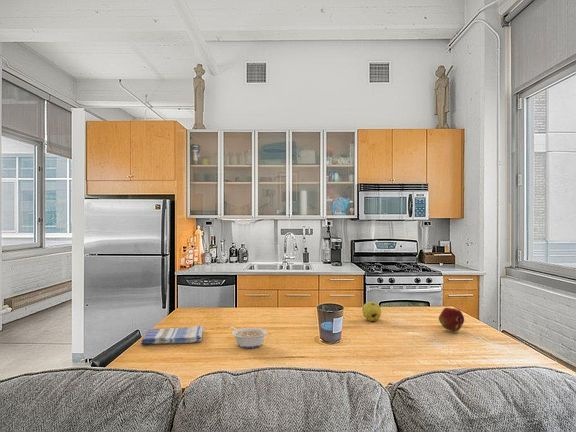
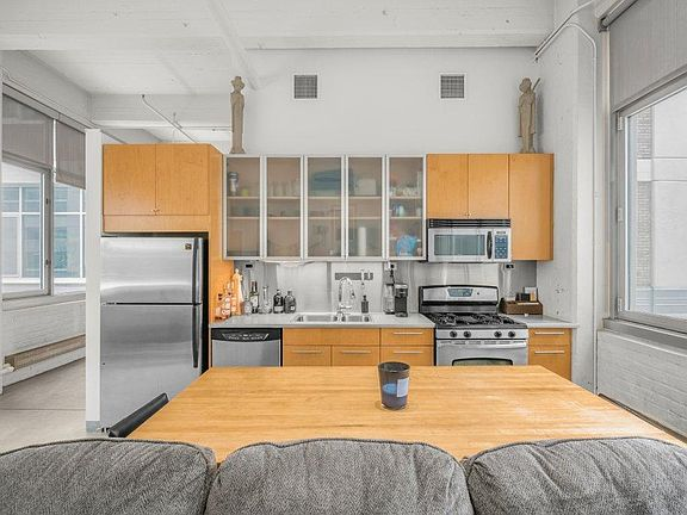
- dish towel (174, 334)
- legume (248, 337)
- fruit (371, 310)
- fruit (450, 319)
